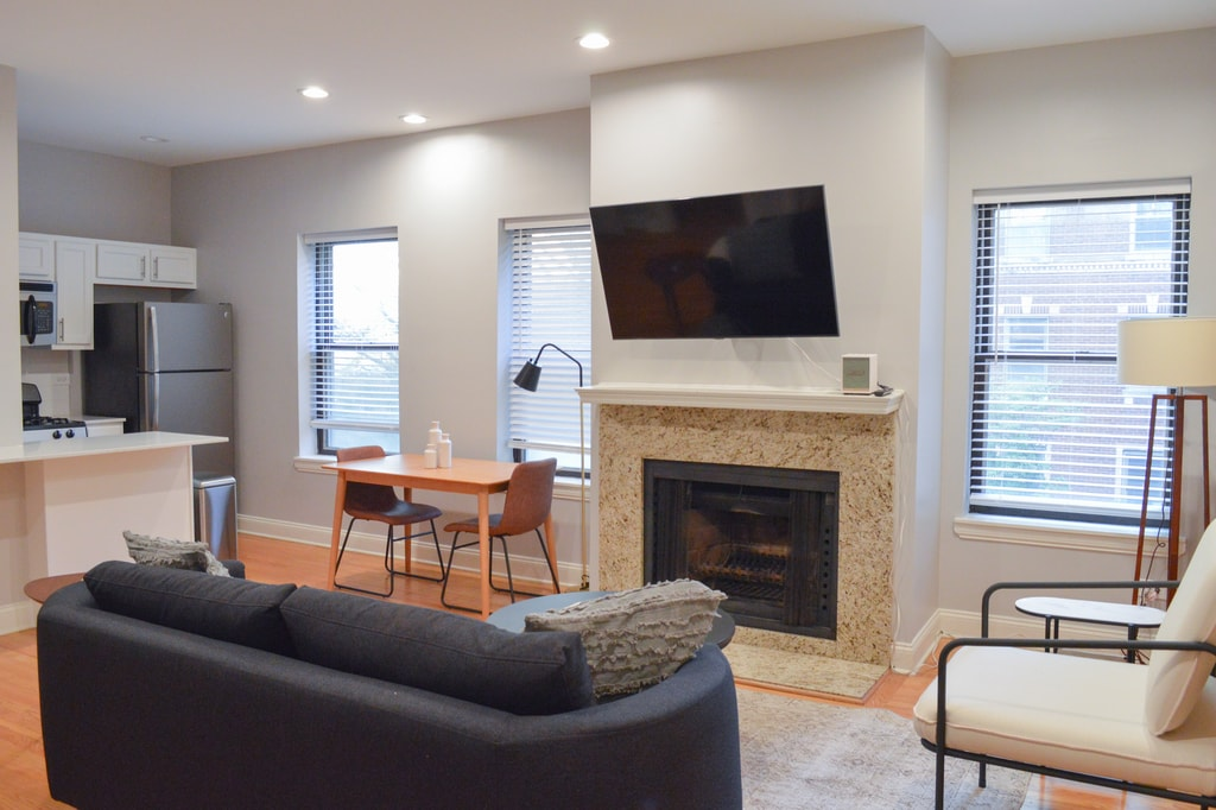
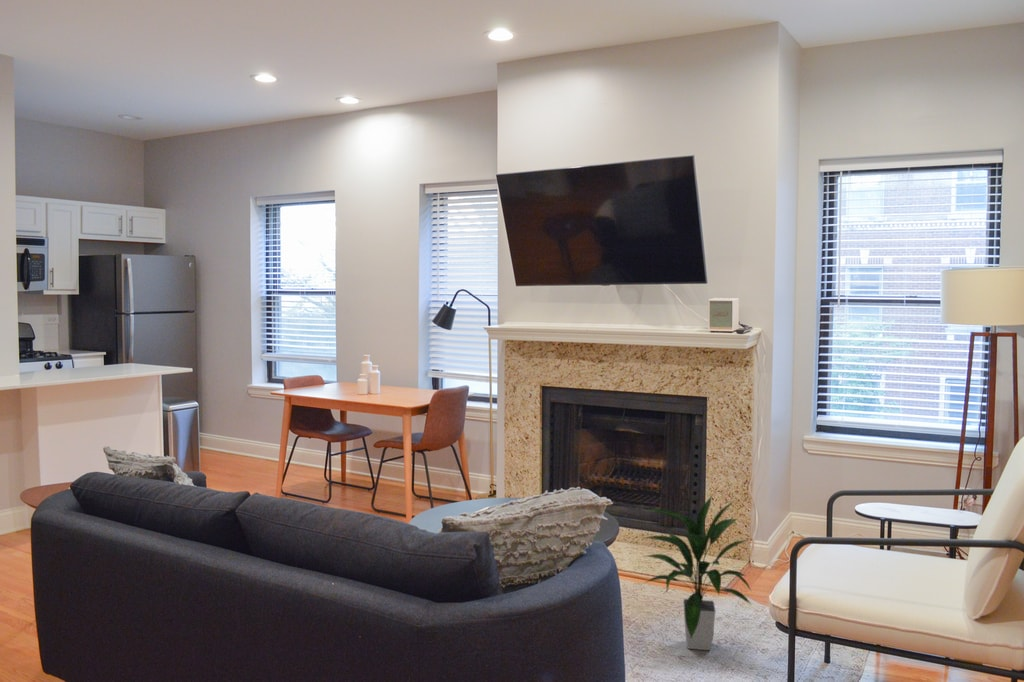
+ indoor plant (696, 571)
